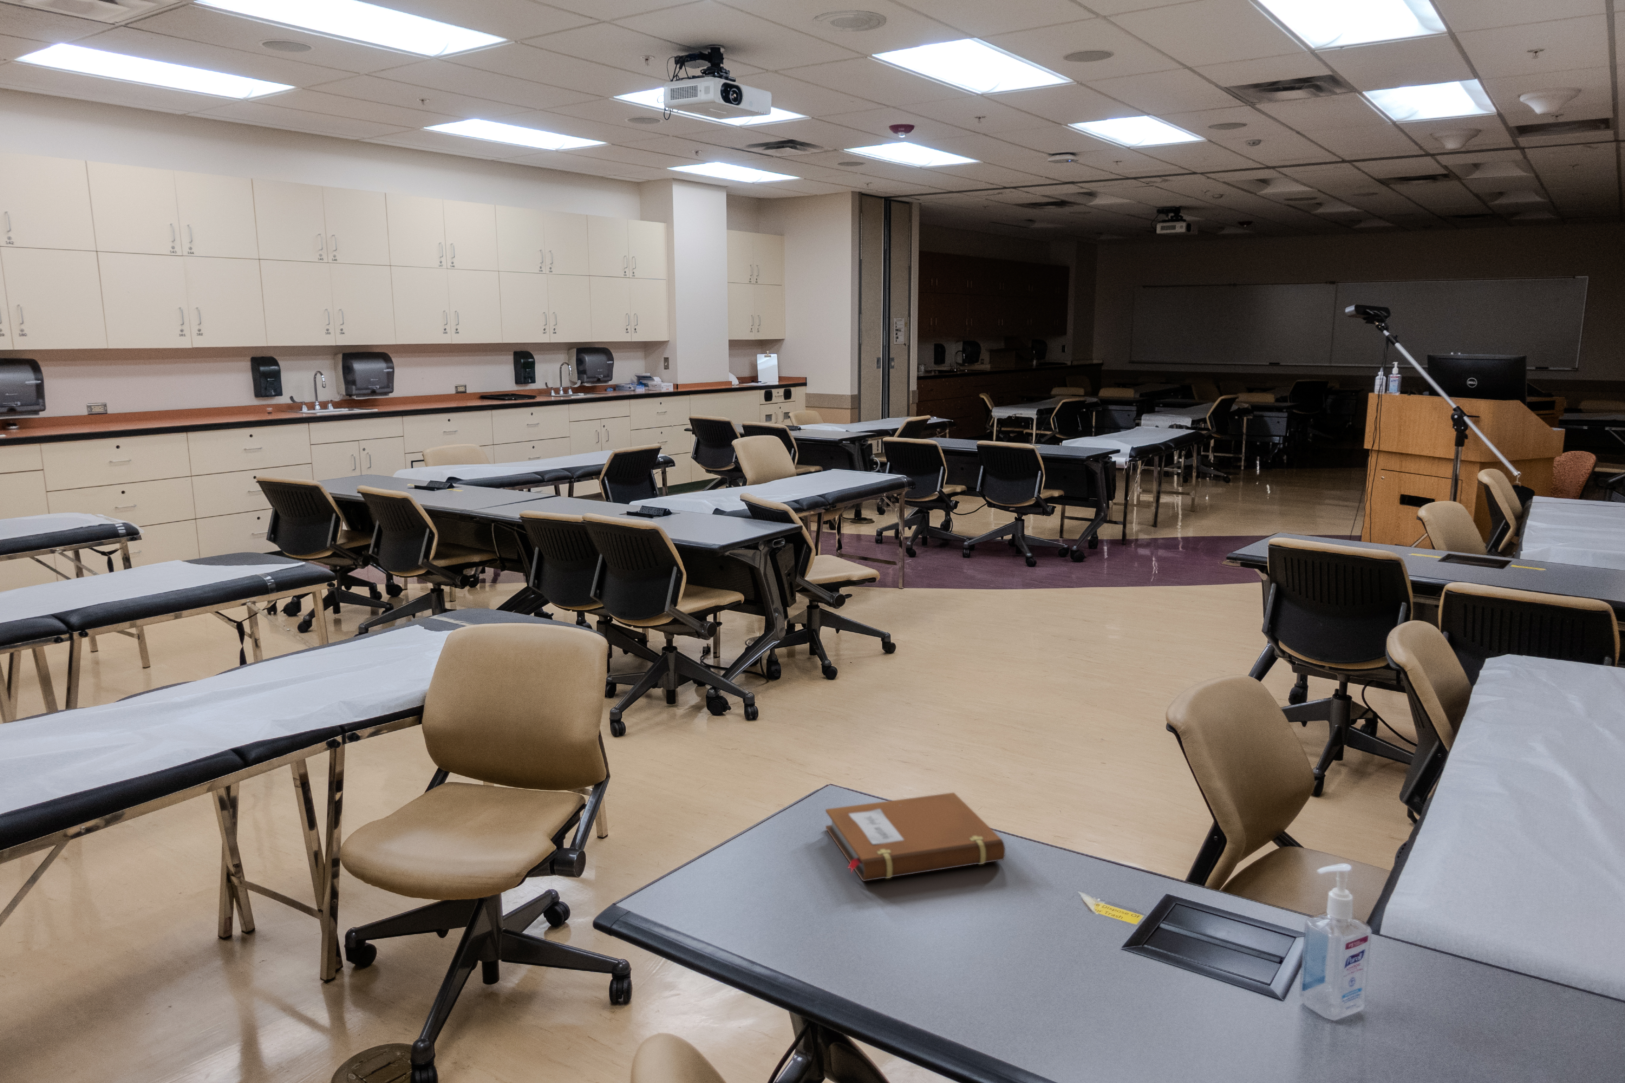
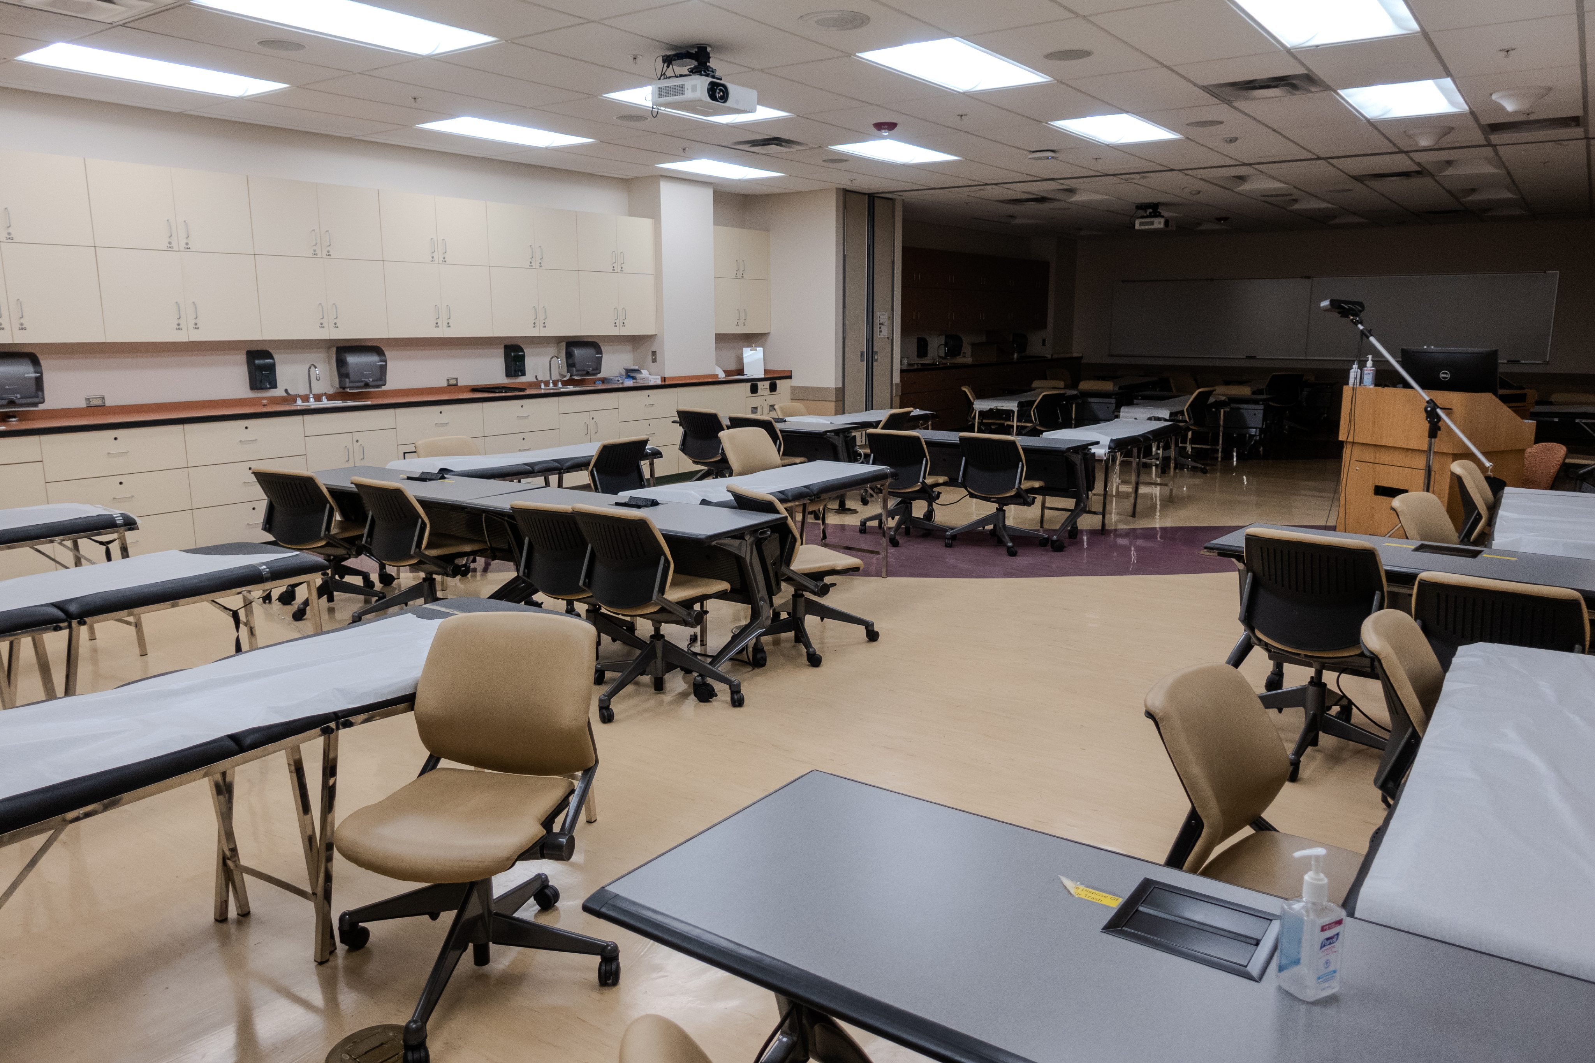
- notebook (908, 835)
